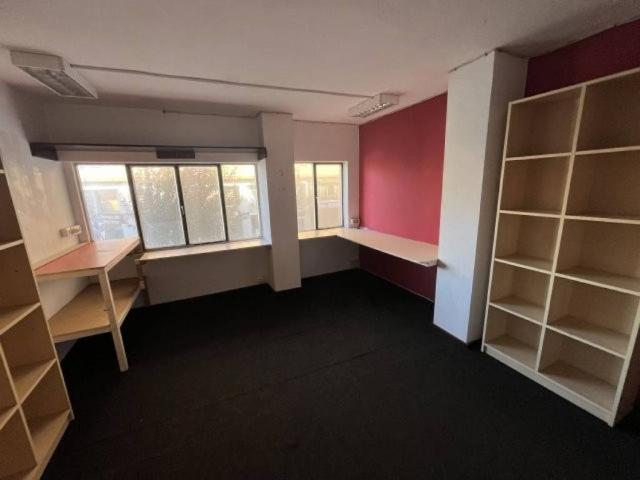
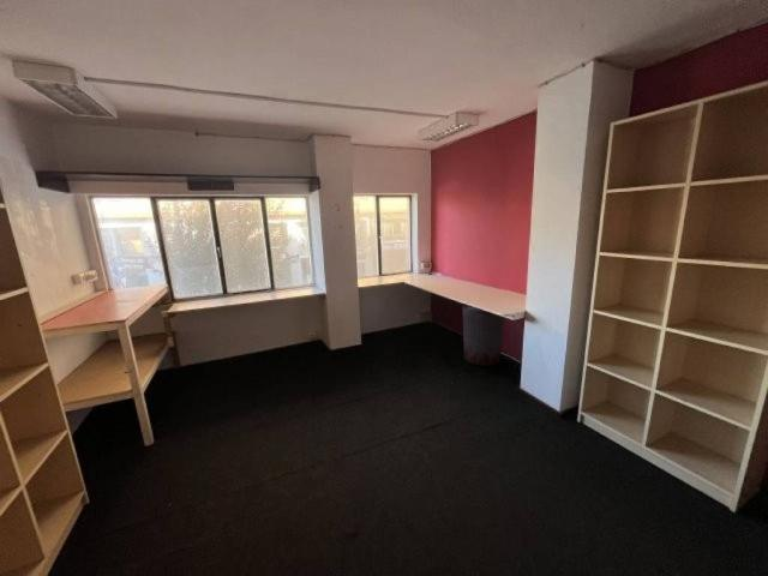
+ trash can (485, 331)
